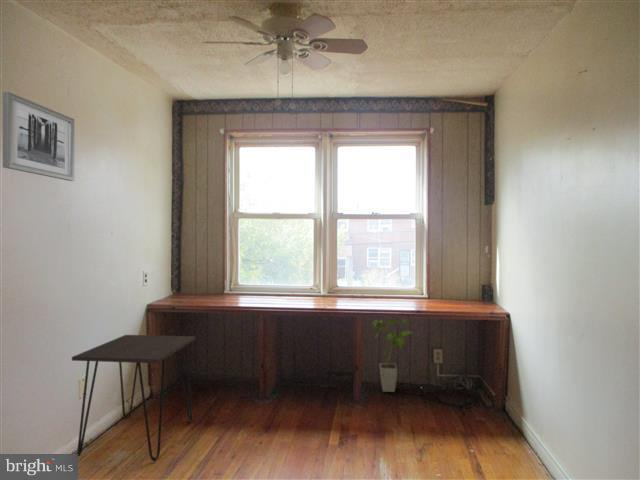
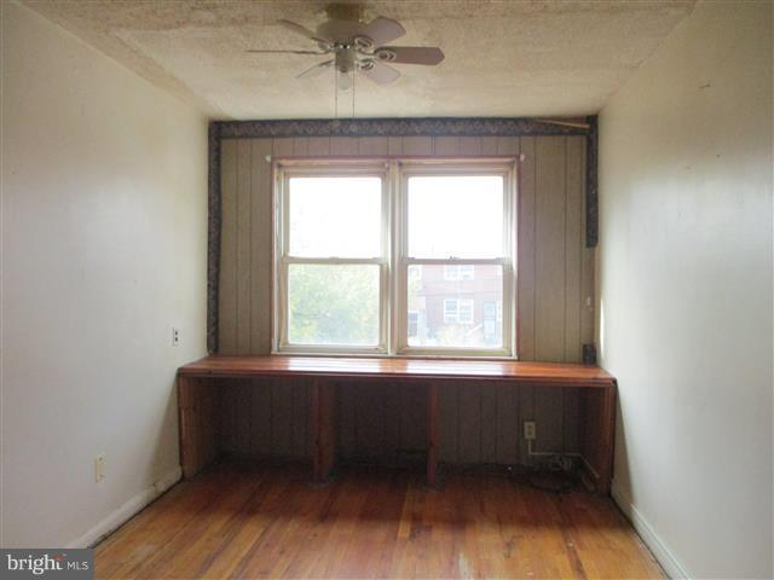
- house plant (393, 348)
- desk (141, 391)
- wall art (42, 140)
